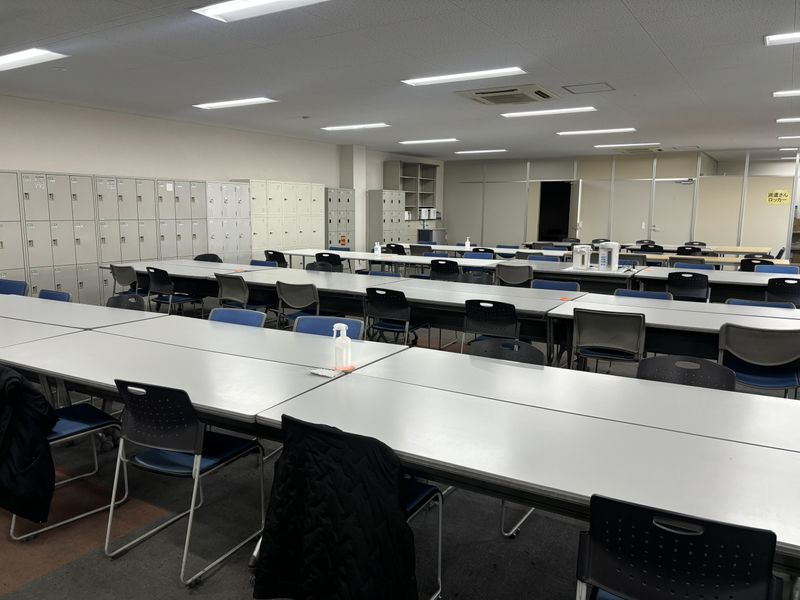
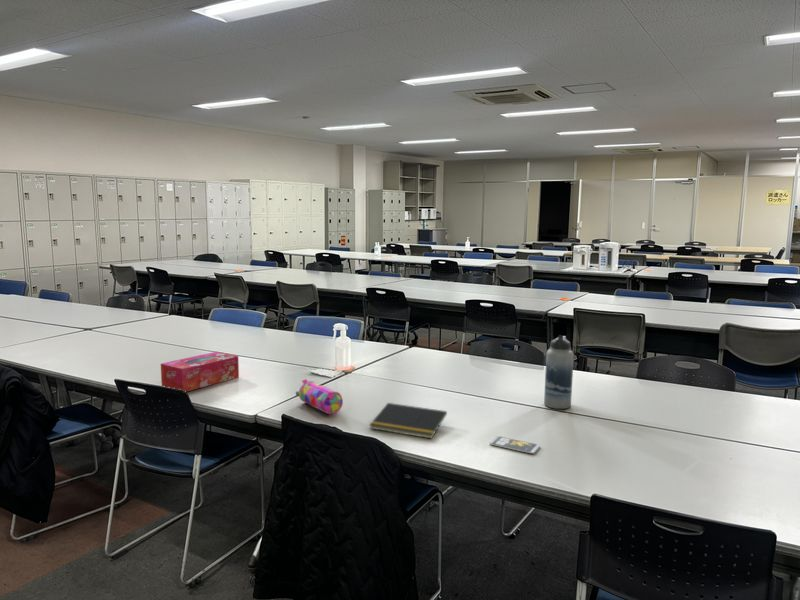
+ pencil case (319, 396)
+ water bottle (560, 370)
+ notepad (408, 419)
+ tissue box (201, 370)
+ smartphone (514, 444)
